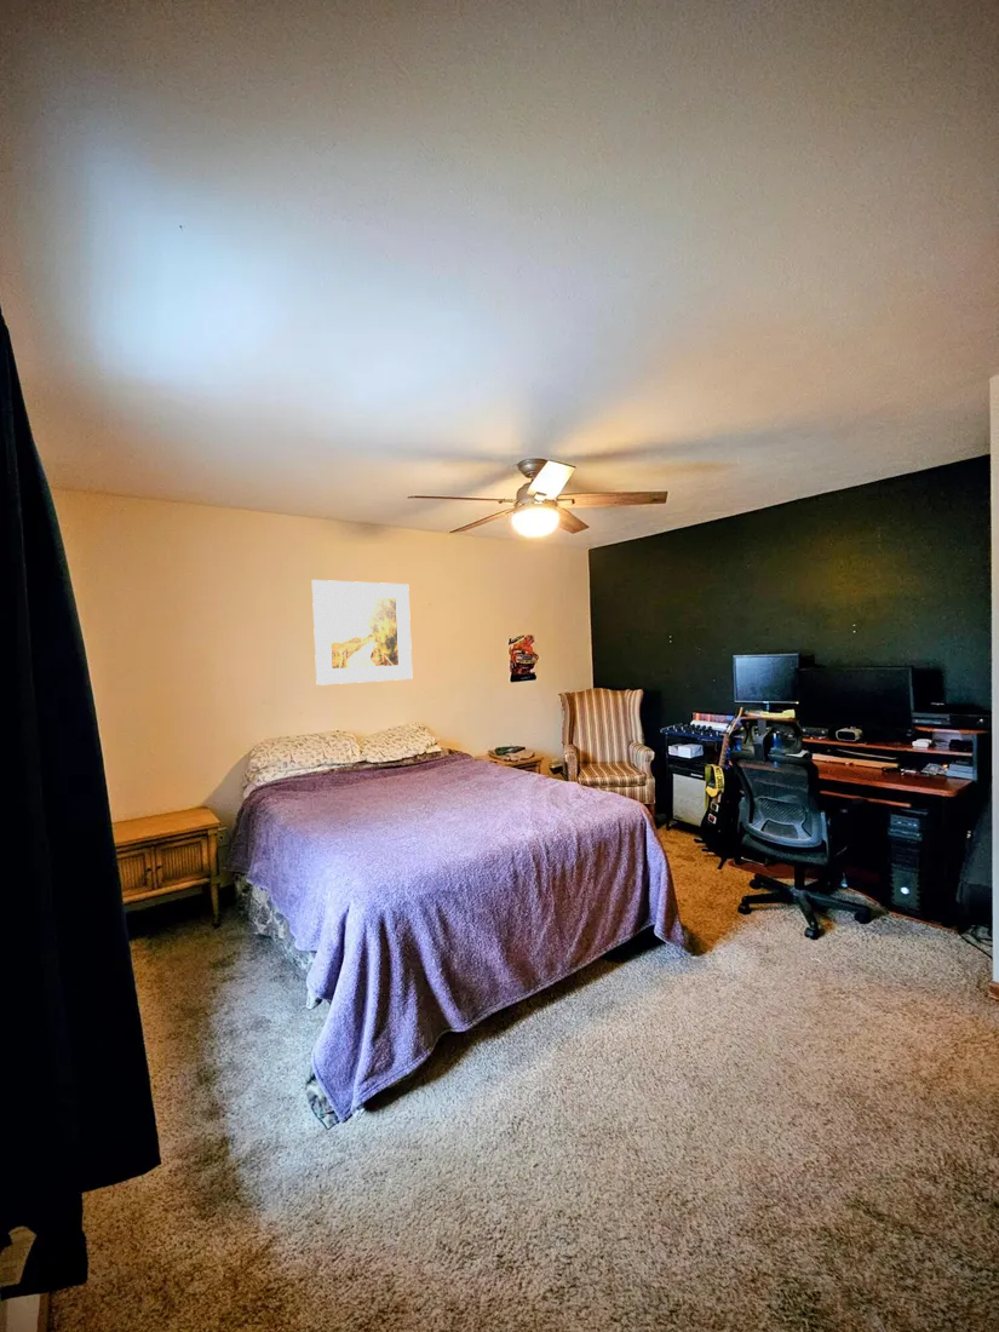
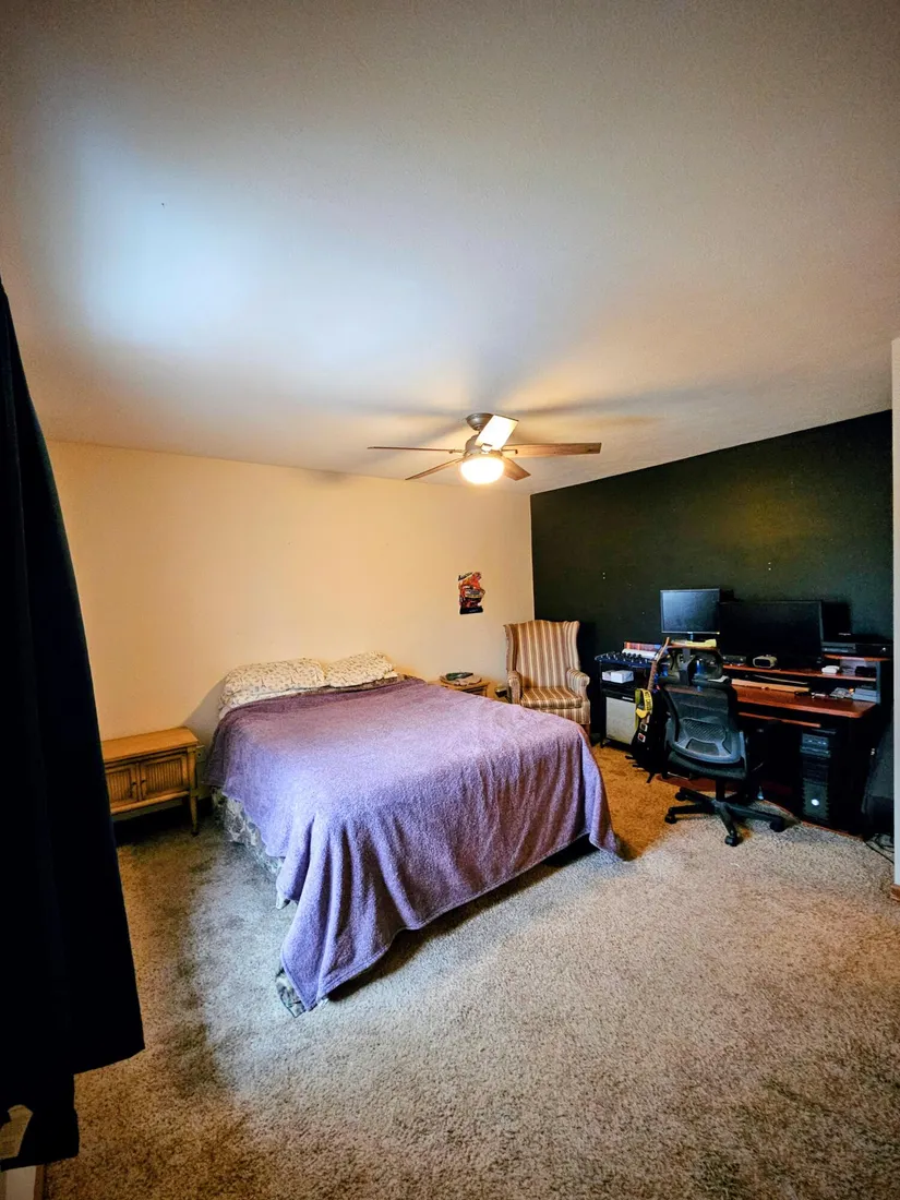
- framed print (364, 632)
